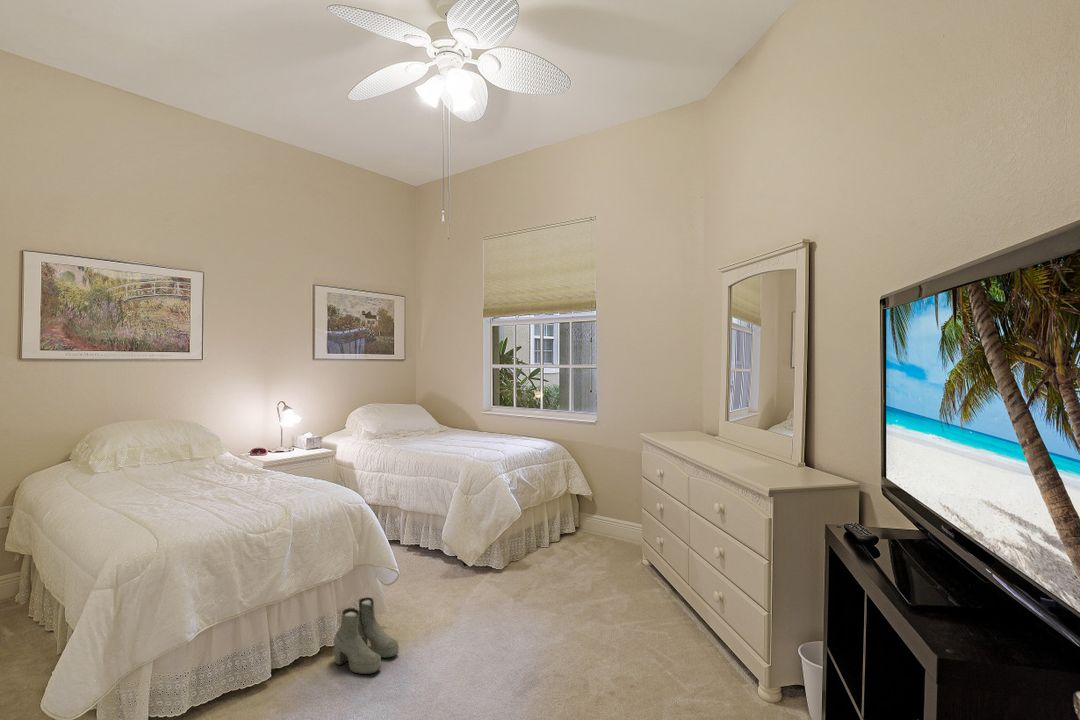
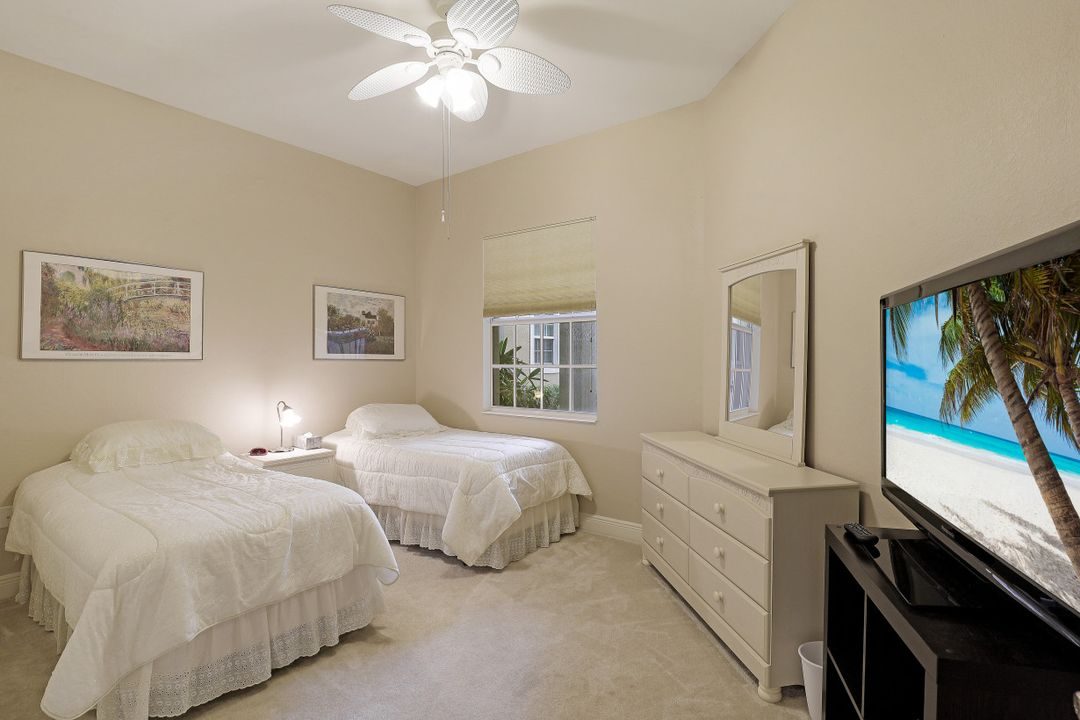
- boots (366, 632)
